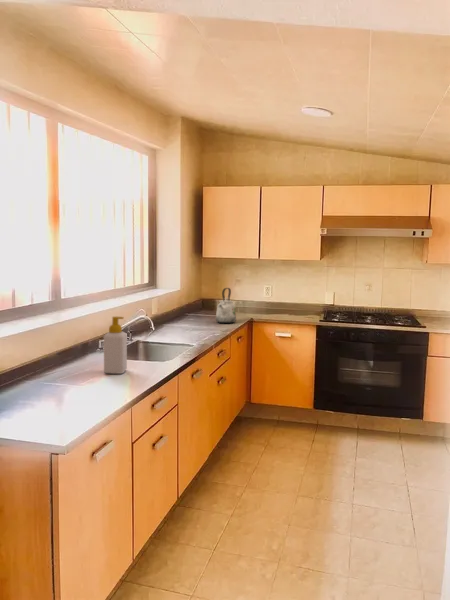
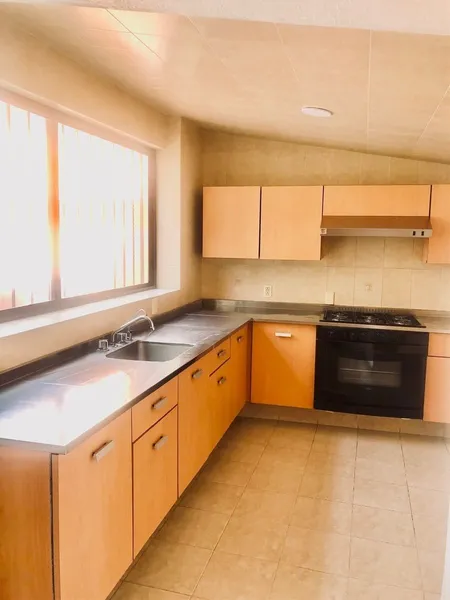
- kettle (224, 305)
- soap bottle (115, 344)
